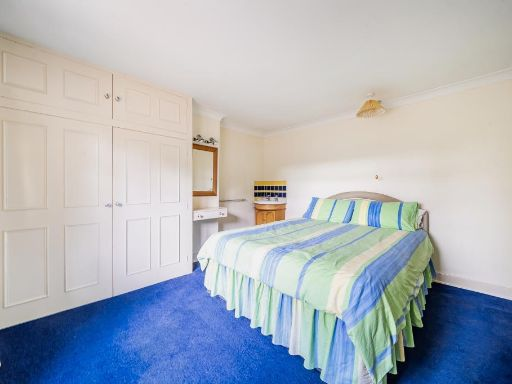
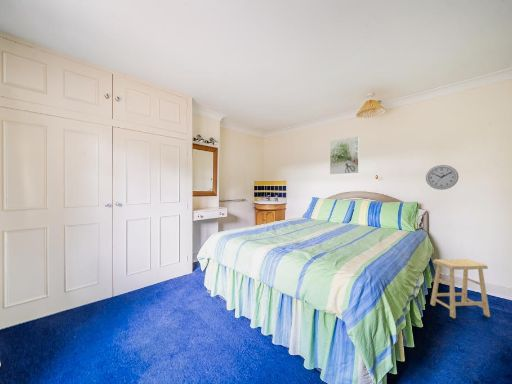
+ footstool (462, 286)
+ wall clock (441, 177)
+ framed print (343, 156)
